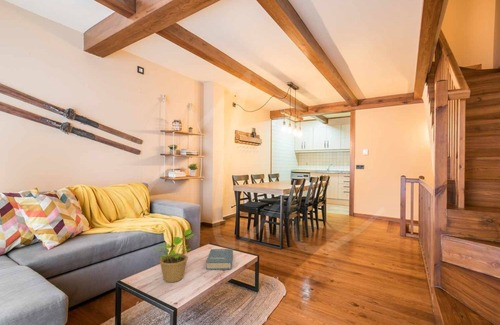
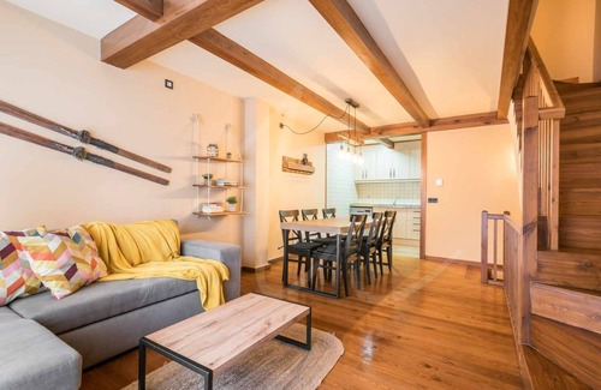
- potted plant (173, 255)
- hardback book (220, 258)
